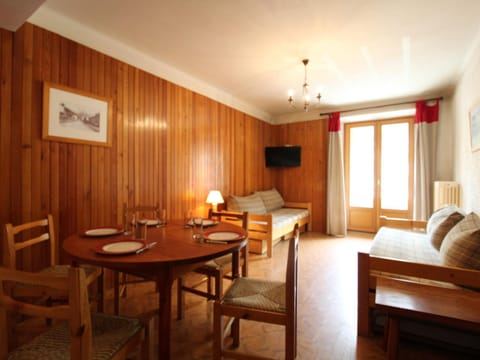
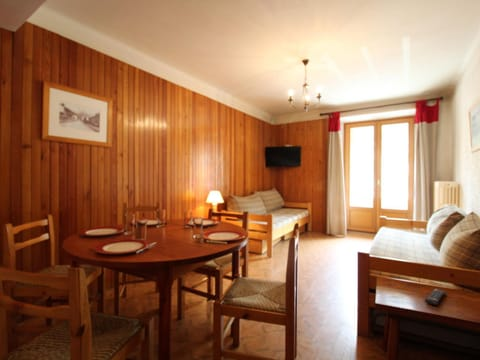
+ remote control (435, 296)
